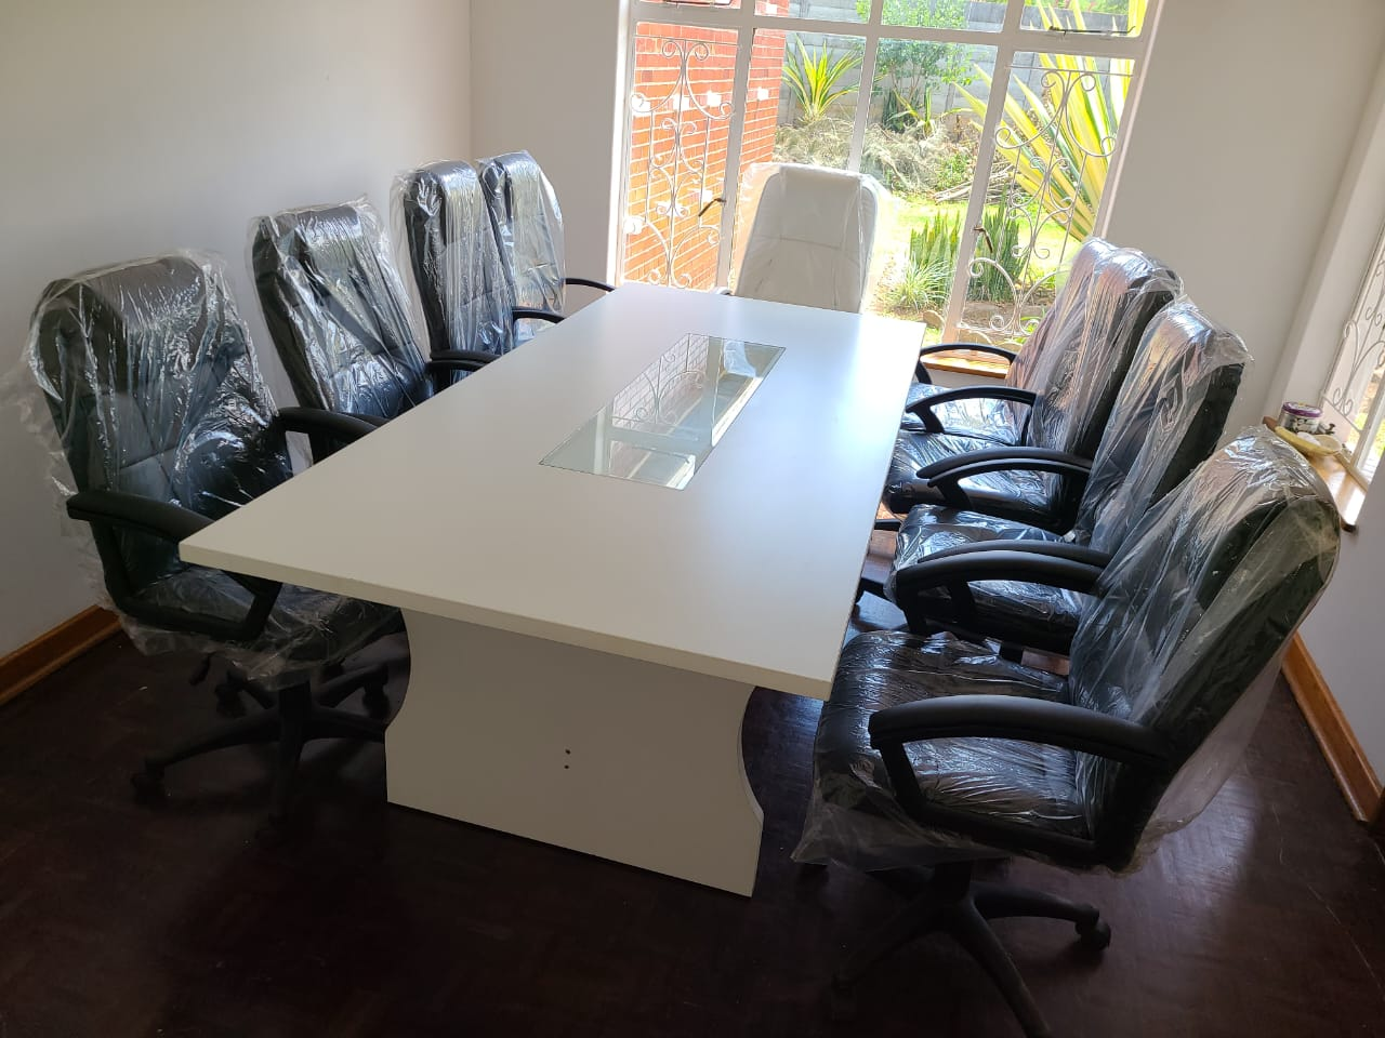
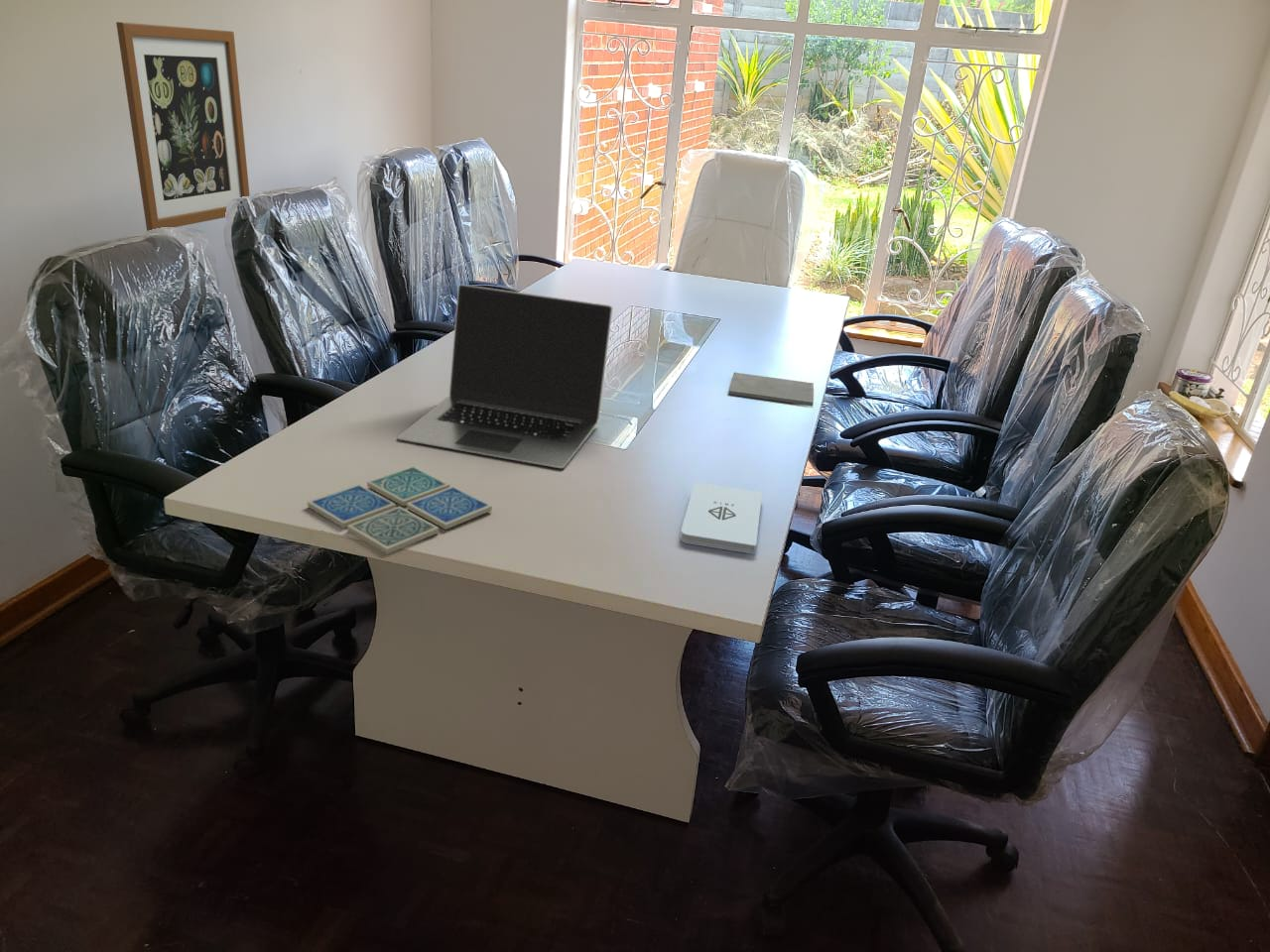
+ notepad (722, 516)
+ drink coaster (400, 507)
+ notepad (771, 388)
+ laptop (507, 371)
+ wall art (191, 128)
